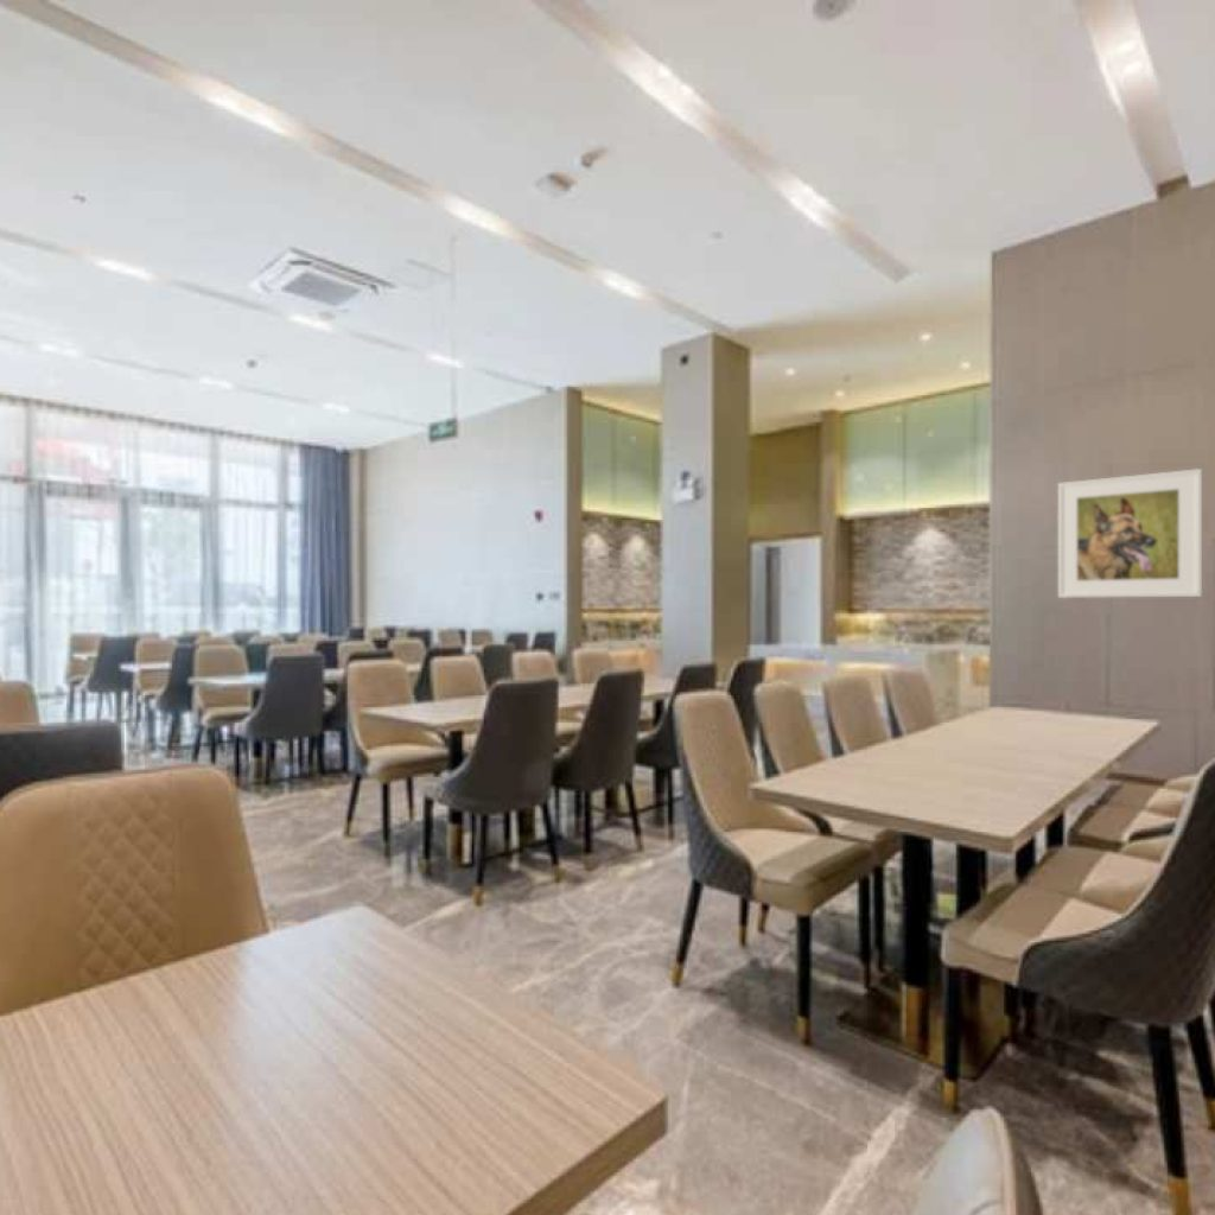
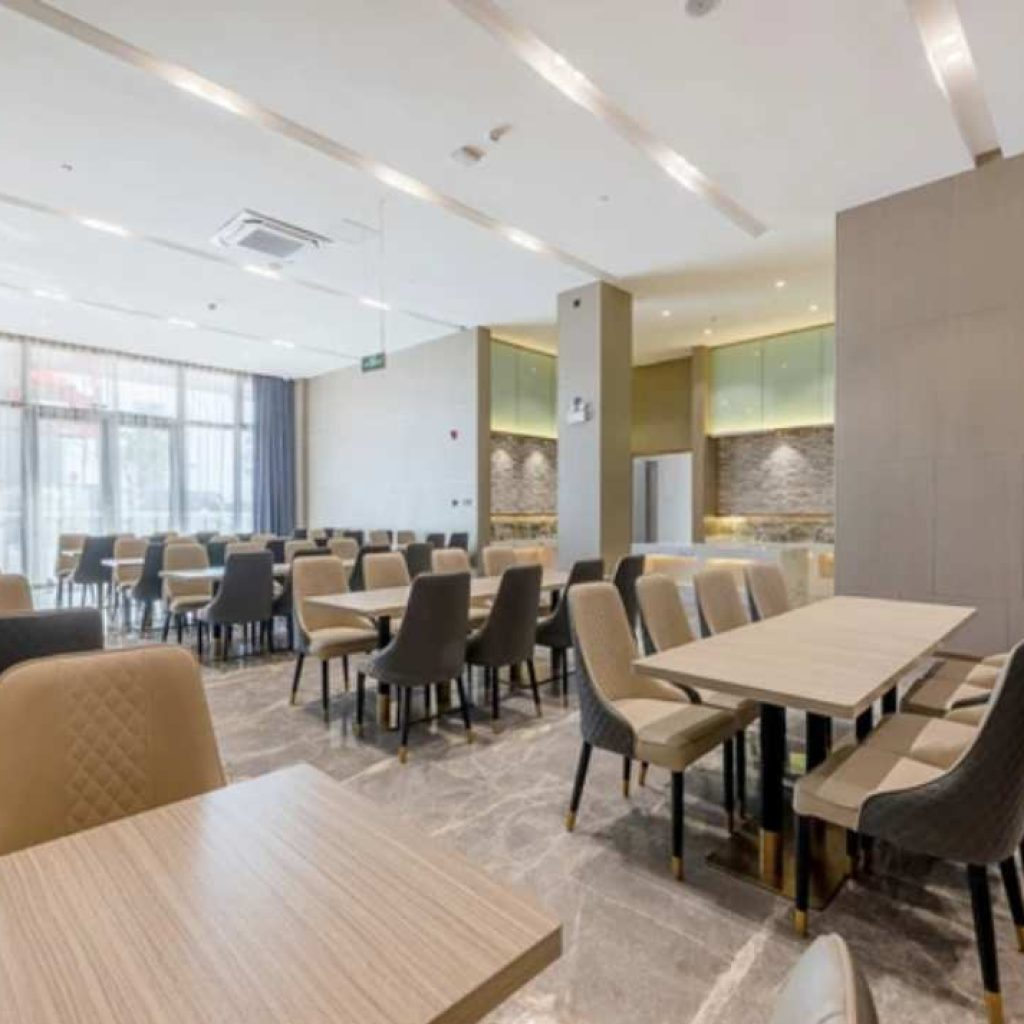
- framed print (1126, 536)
